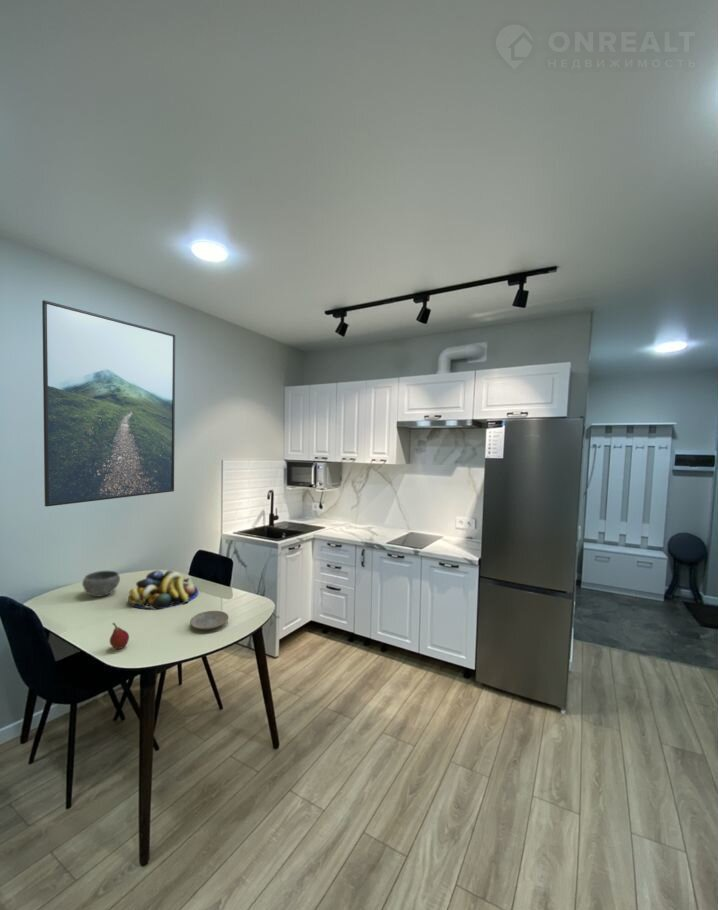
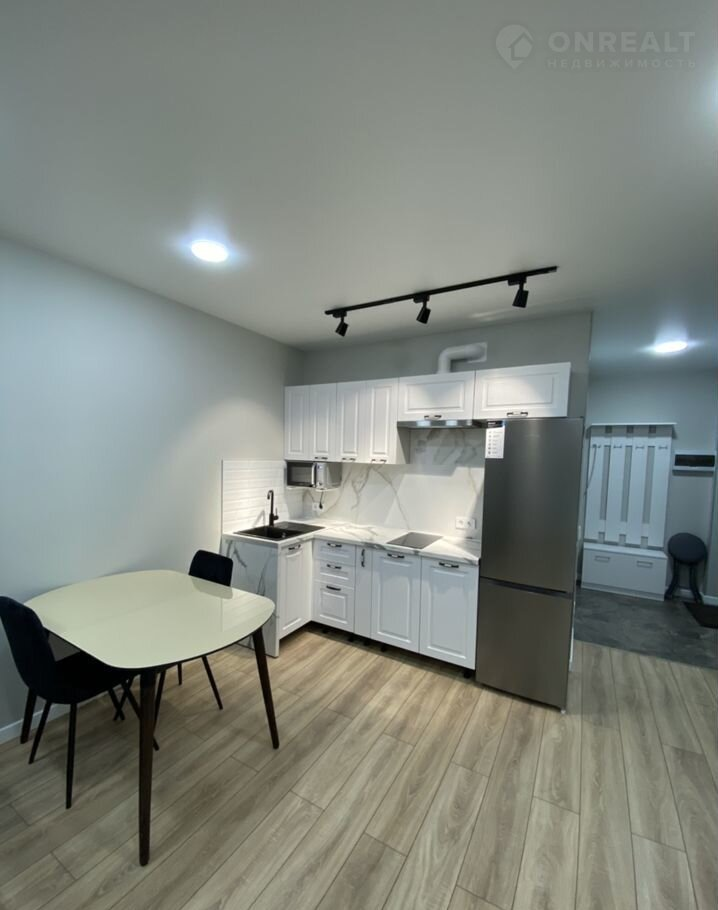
- plate (209, 621)
- bowl (101, 584)
- fruit (119, 633)
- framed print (117, 410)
- fruit bowl (165, 585)
